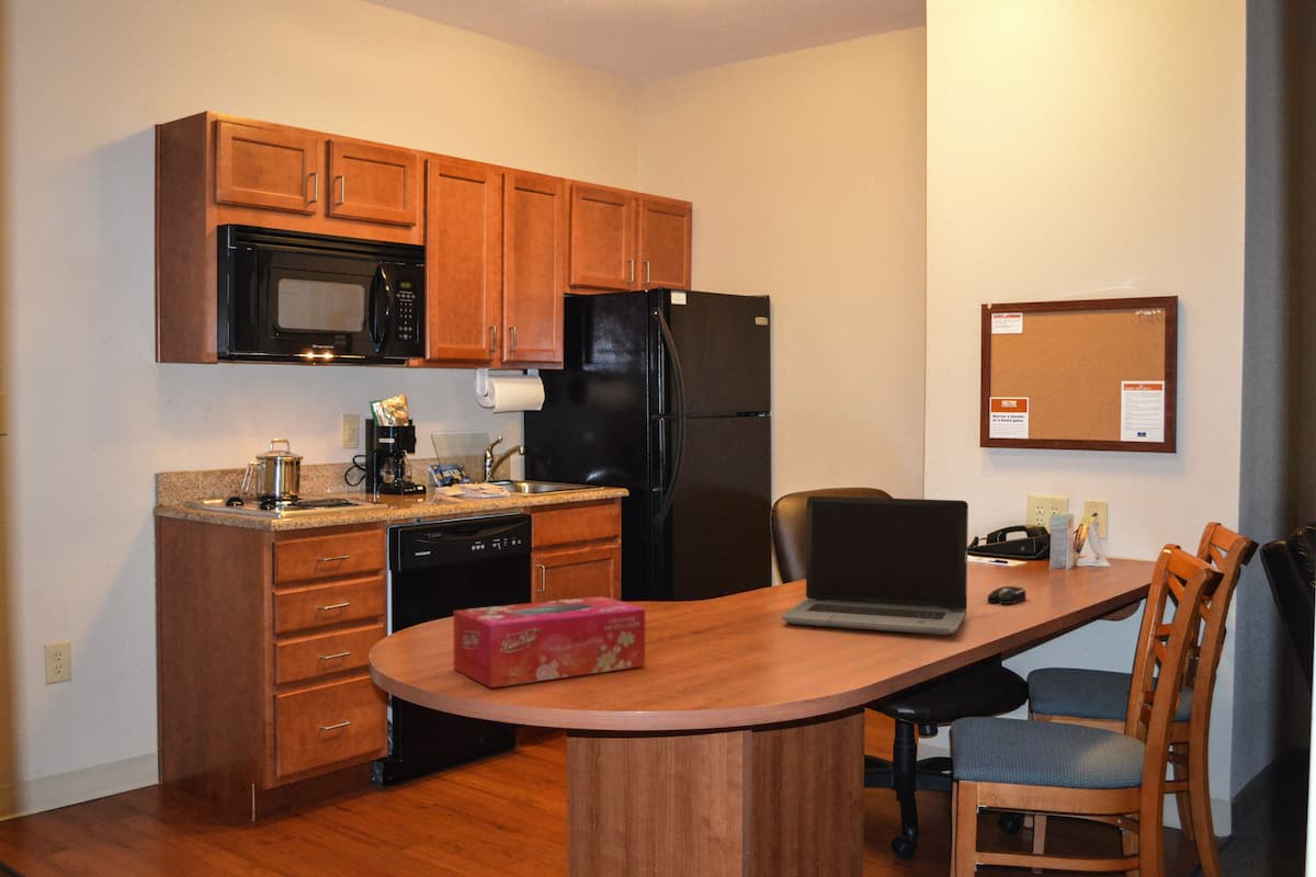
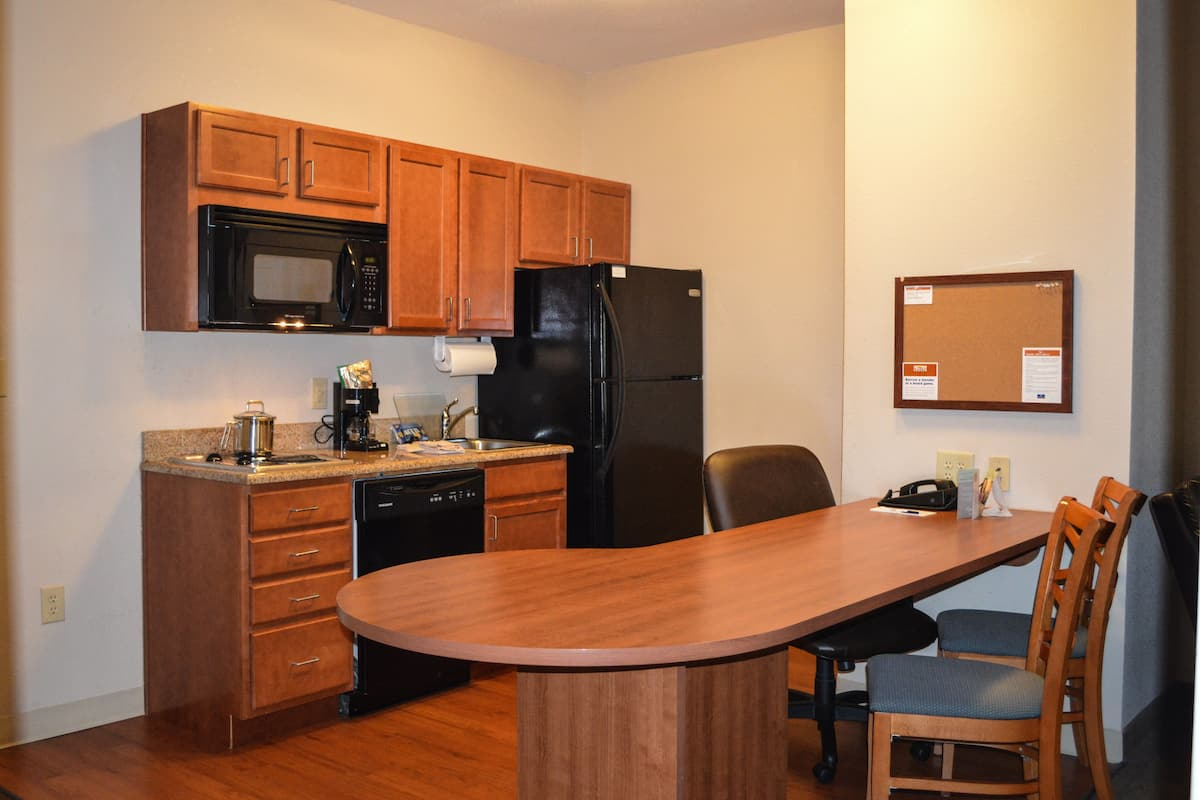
- computer mouse (1007, 594)
- tissue box (549, 638)
- laptop computer (876, 561)
